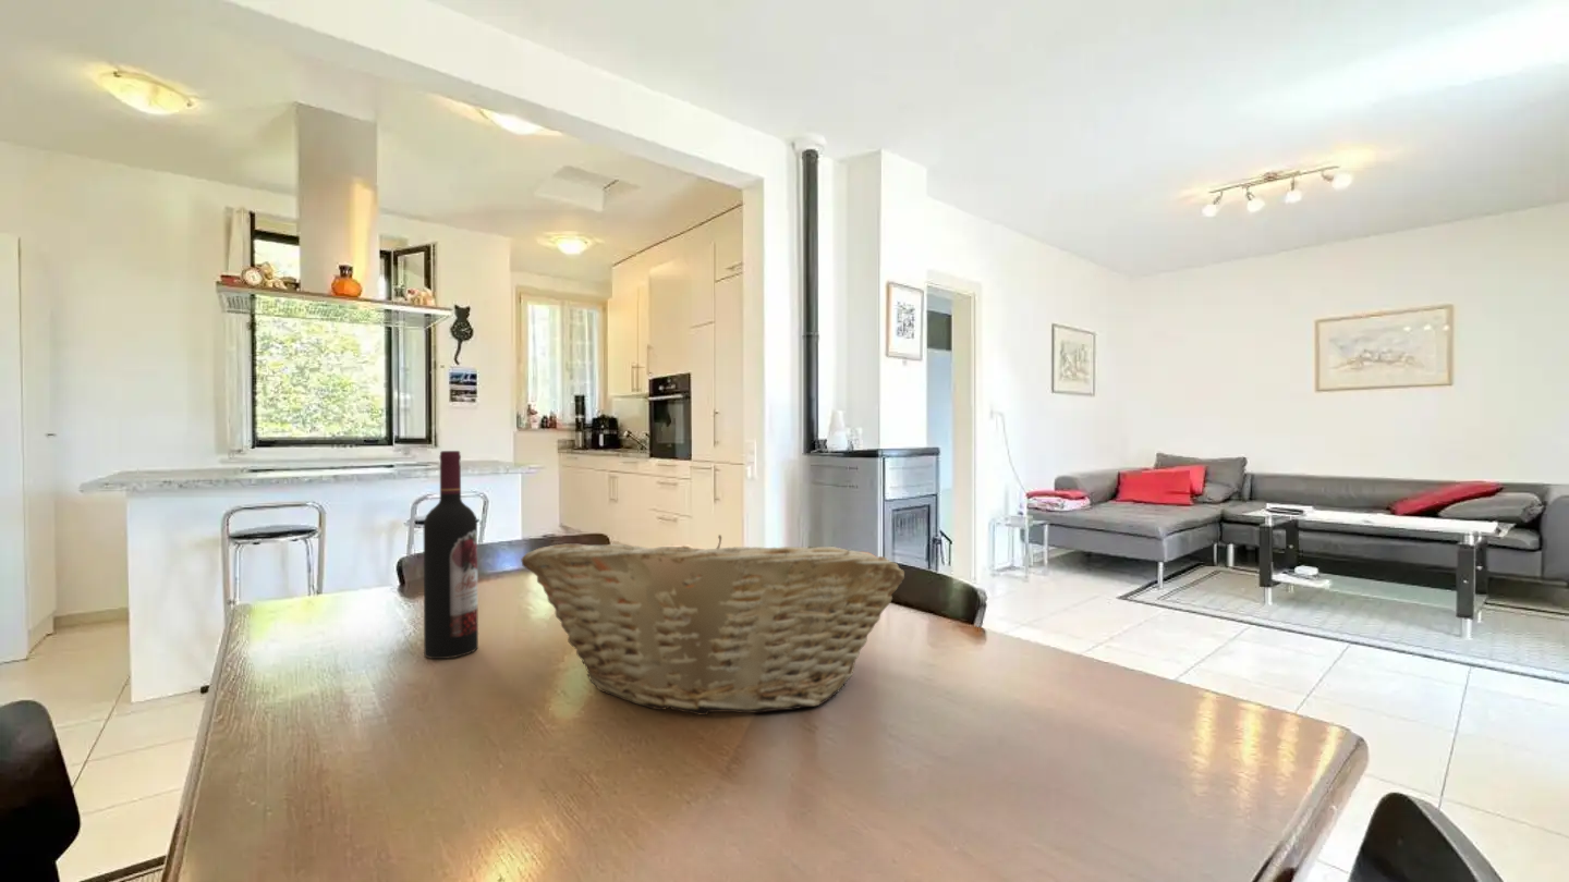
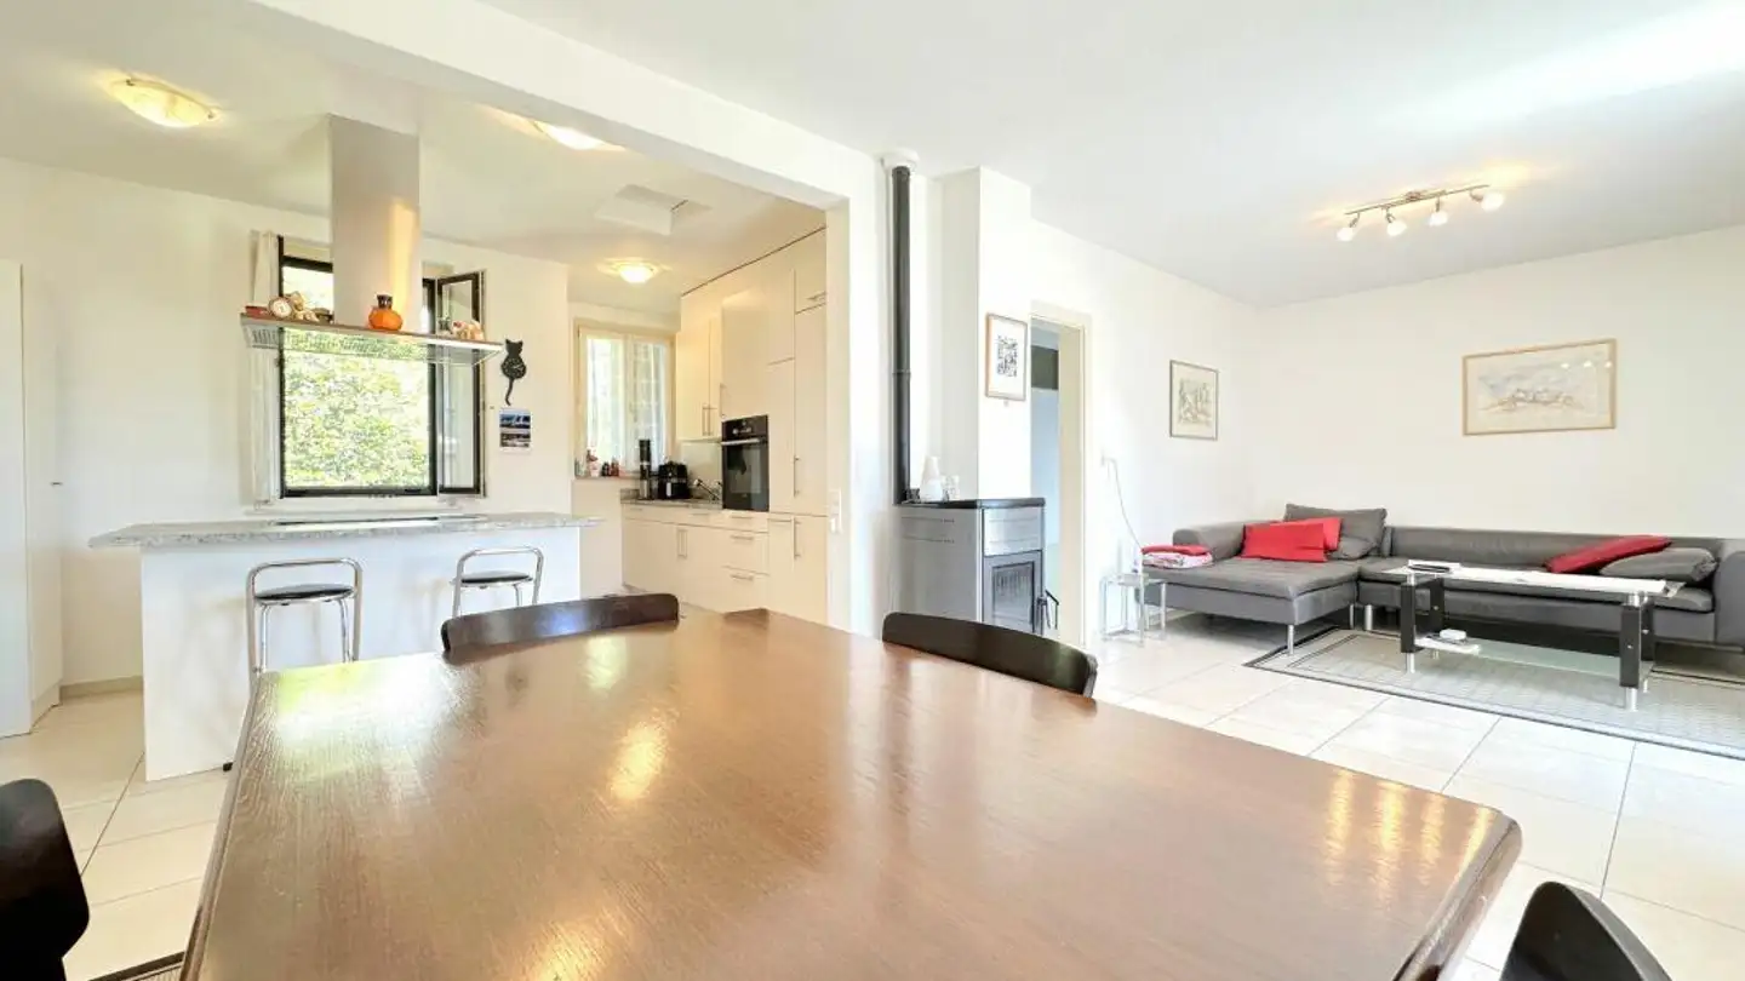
- wine bottle (450, 551)
- fruit basket (715, 600)
